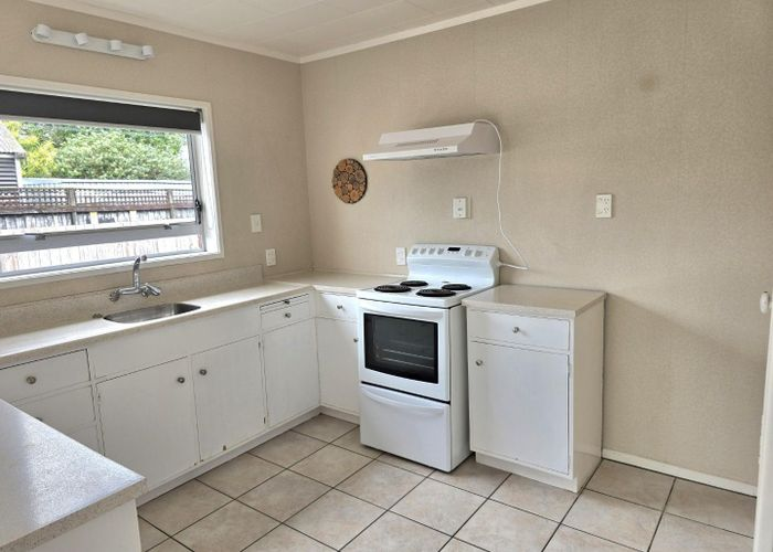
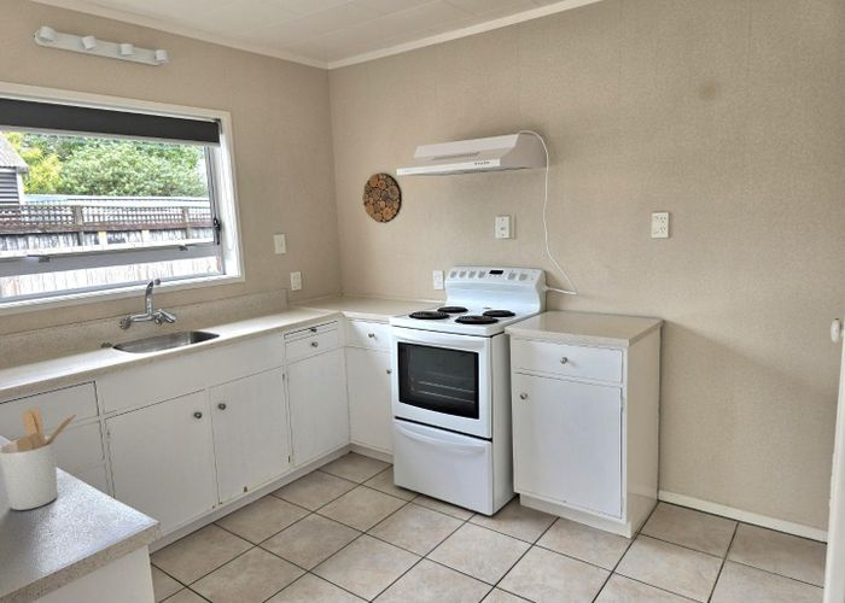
+ utensil holder (43, 456)
